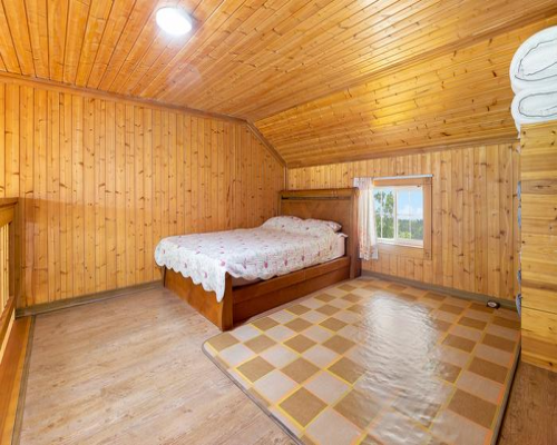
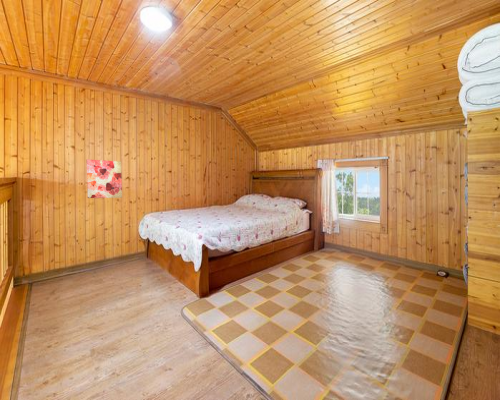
+ wall art (104, 179)
